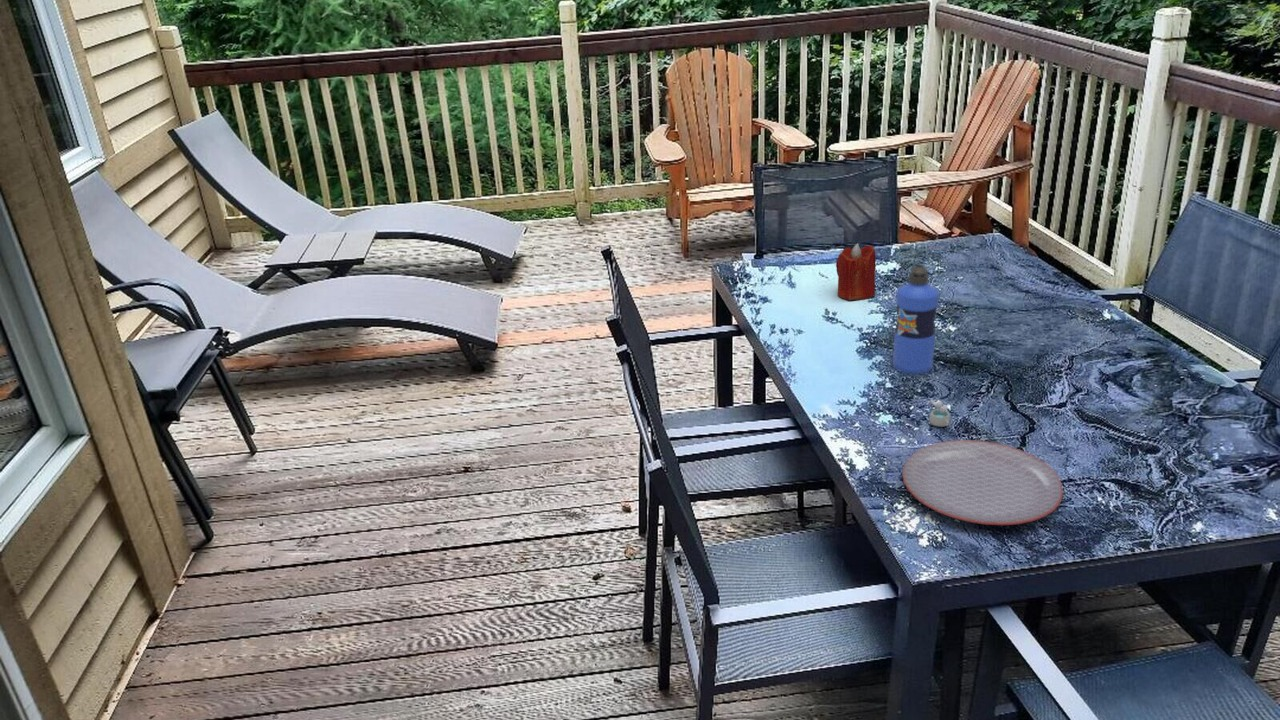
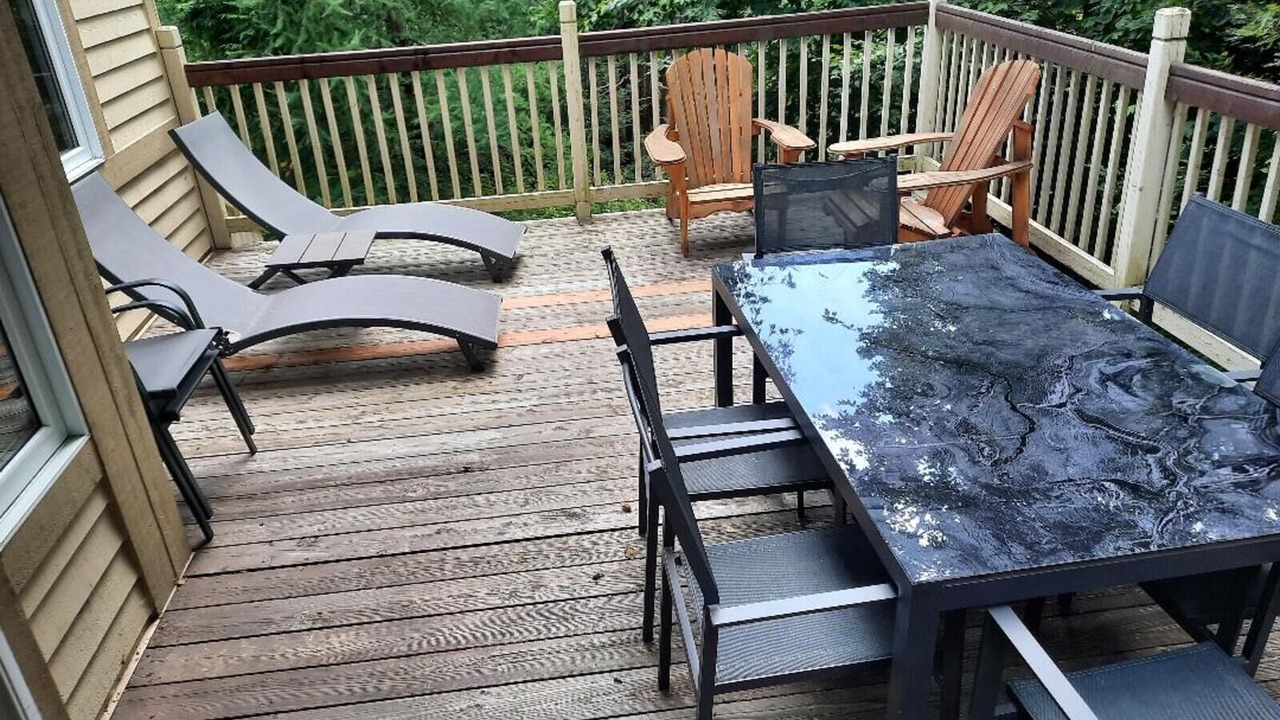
- plate (980, 483)
- cup (936, 406)
- water bottle (915, 317)
- candle (856, 269)
